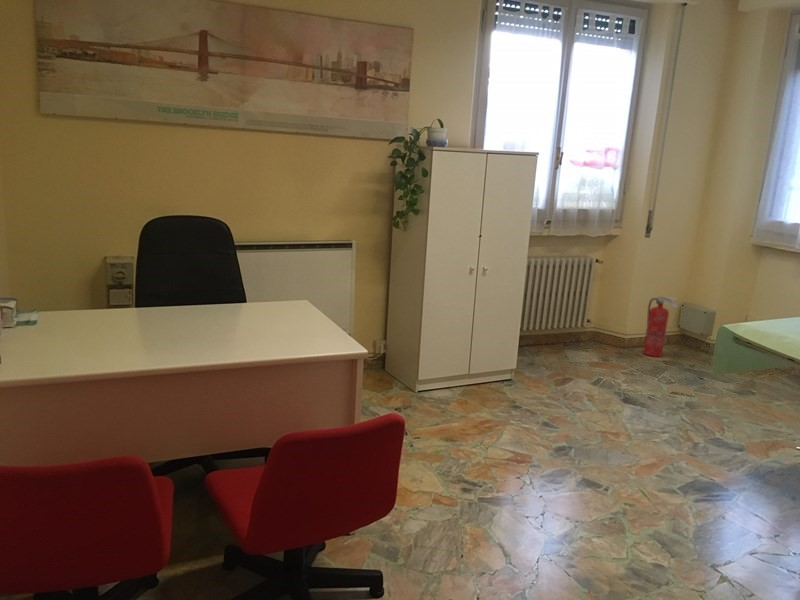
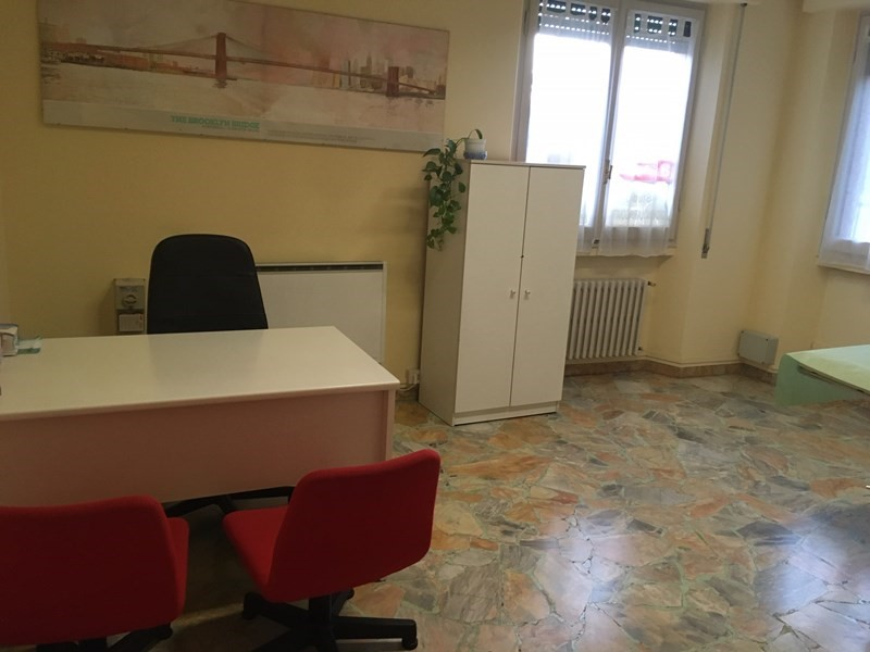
- fire extinguisher (659, 325)
